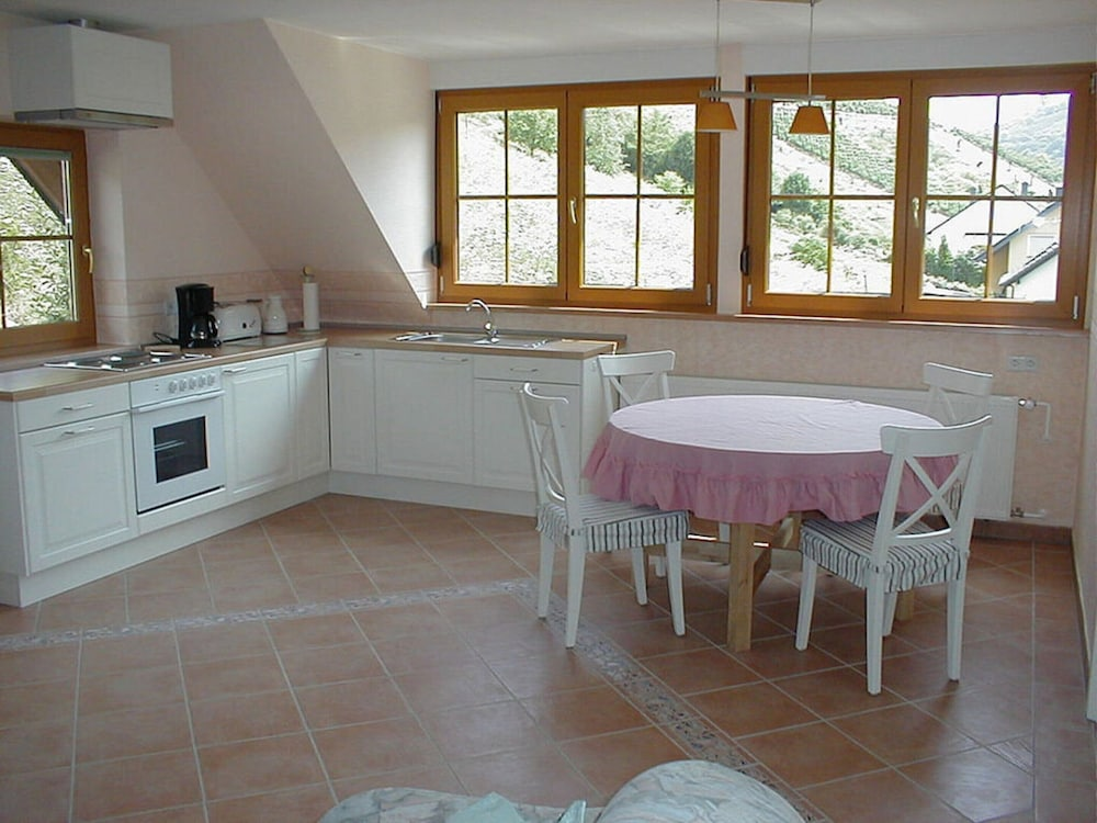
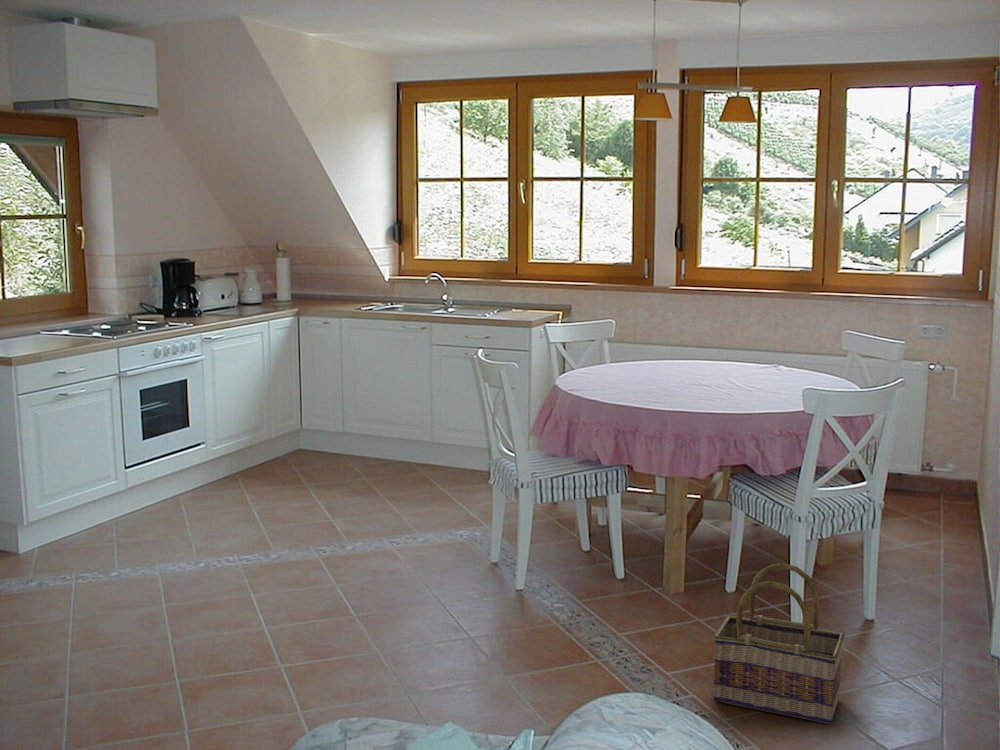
+ basket (779, 636)
